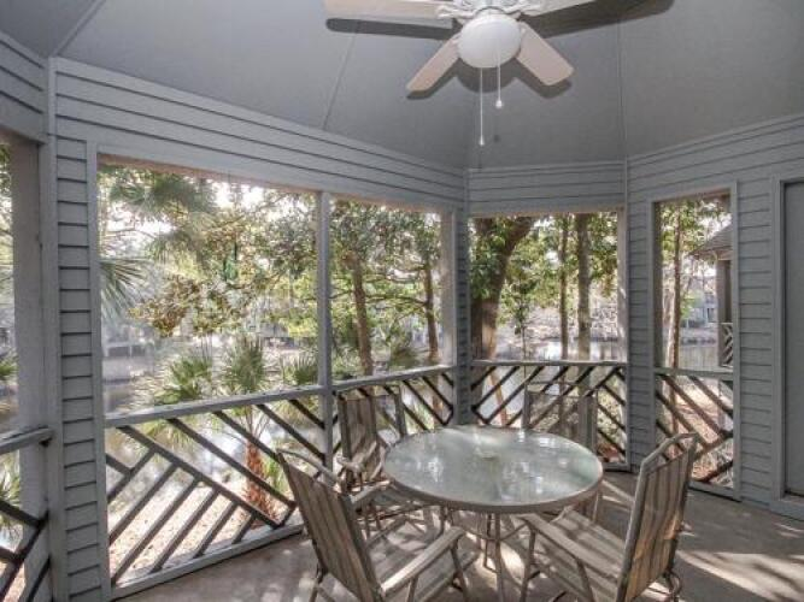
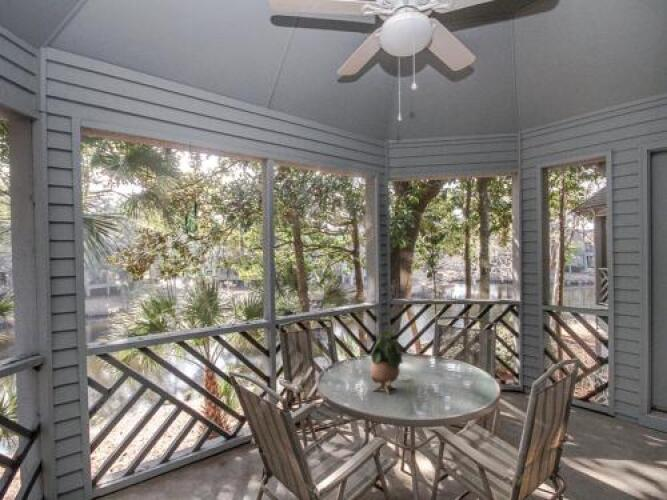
+ potted plant (387, 359)
